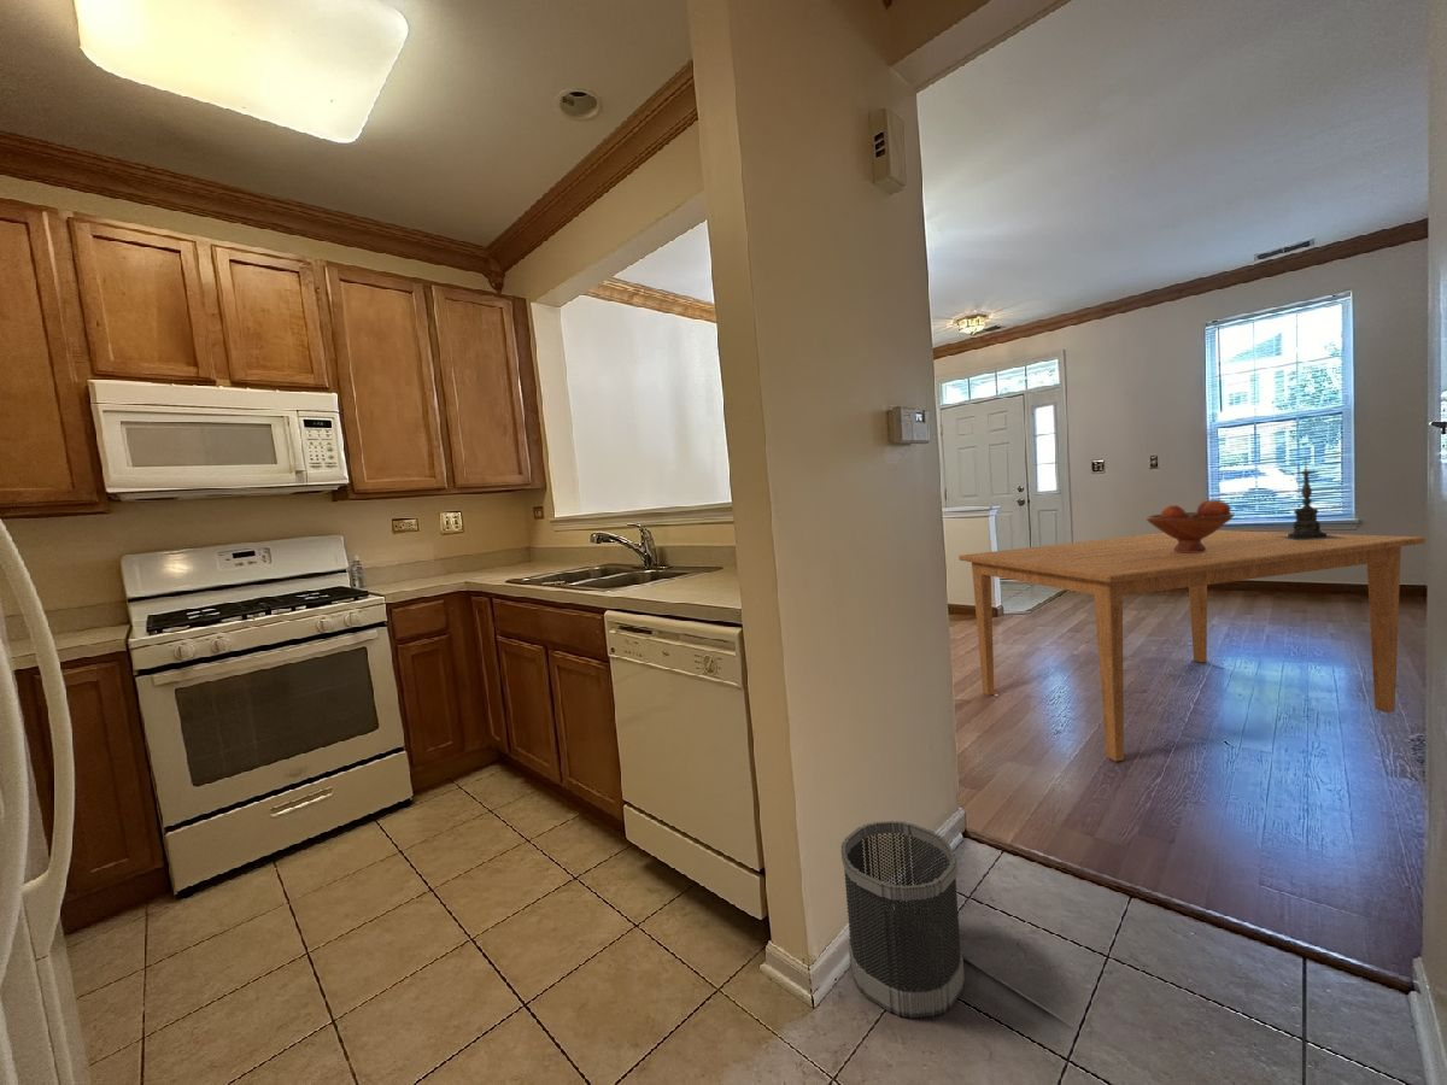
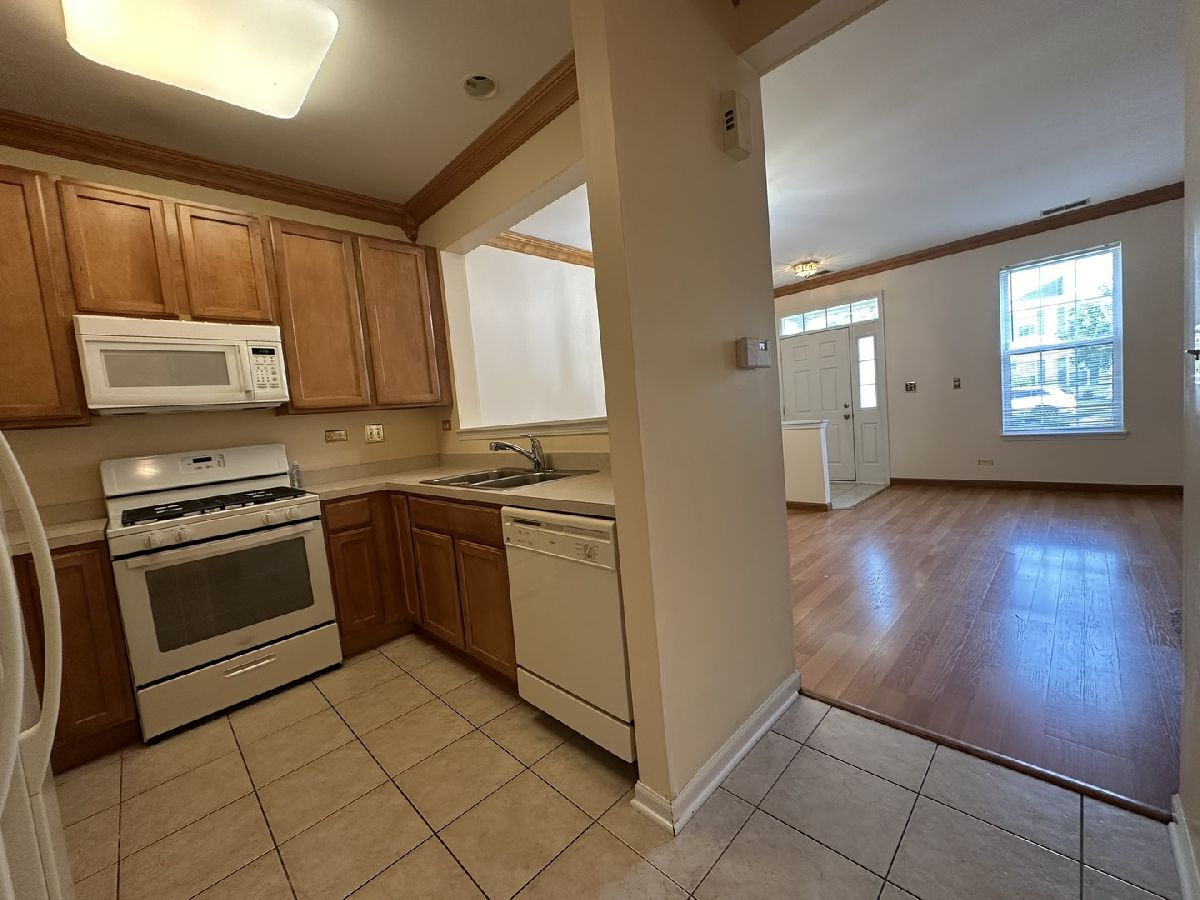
- fruit bowl (1188, 526)
- dining table (1191, 624)
- candle holder (1307, 498)
- wastebasket (901, 910)
